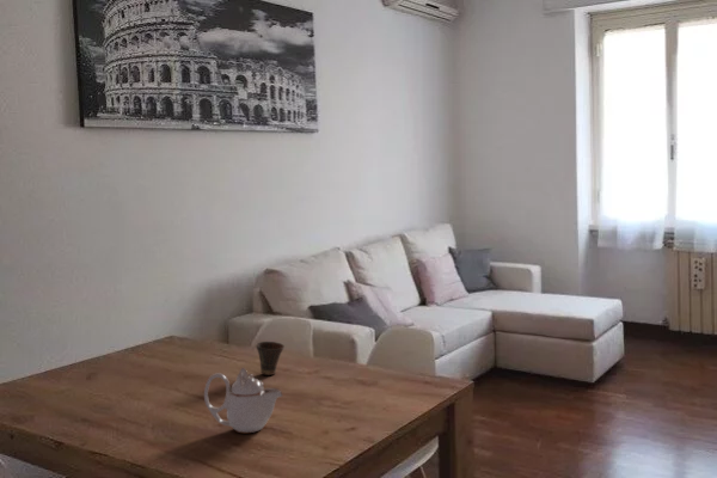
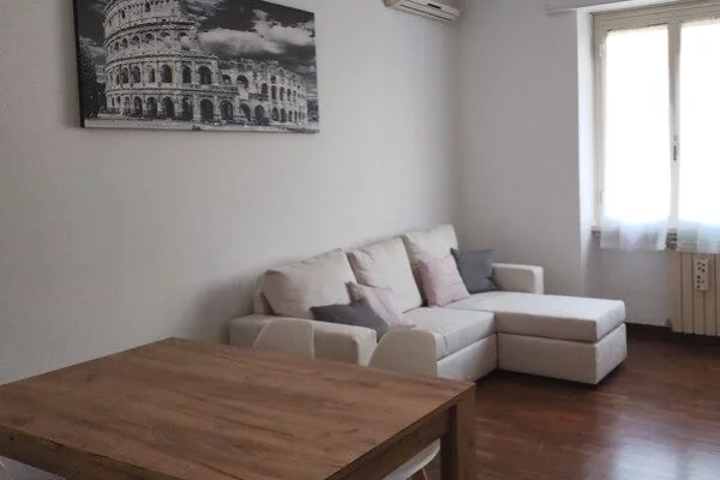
- cup (270, 358)
- teapot (243, 399)
